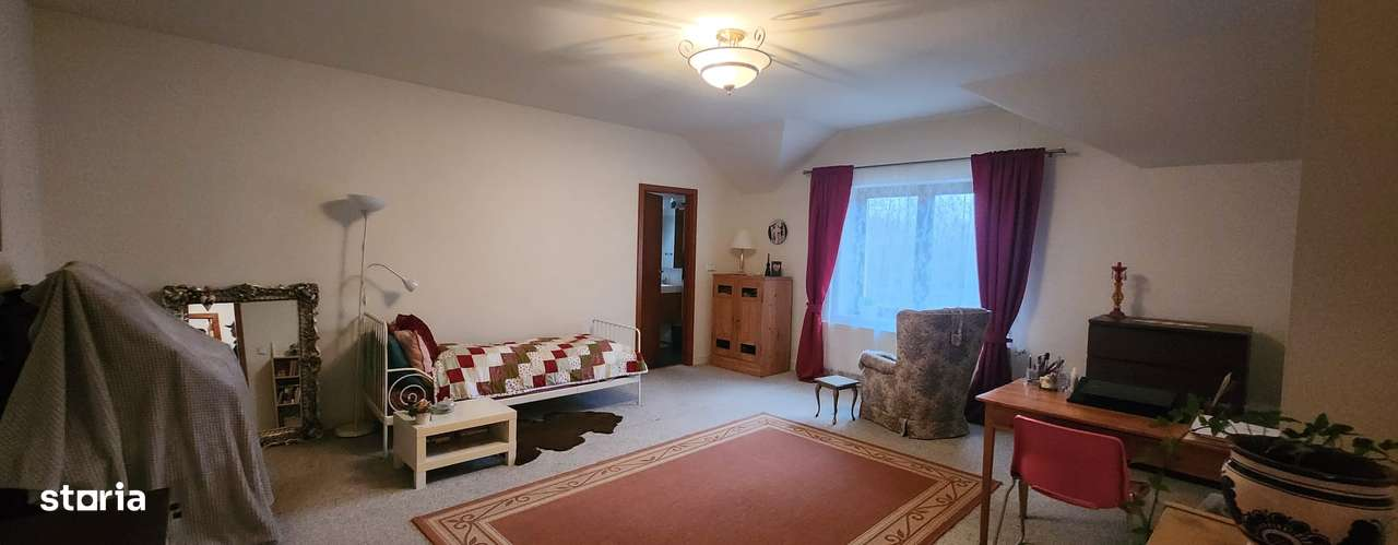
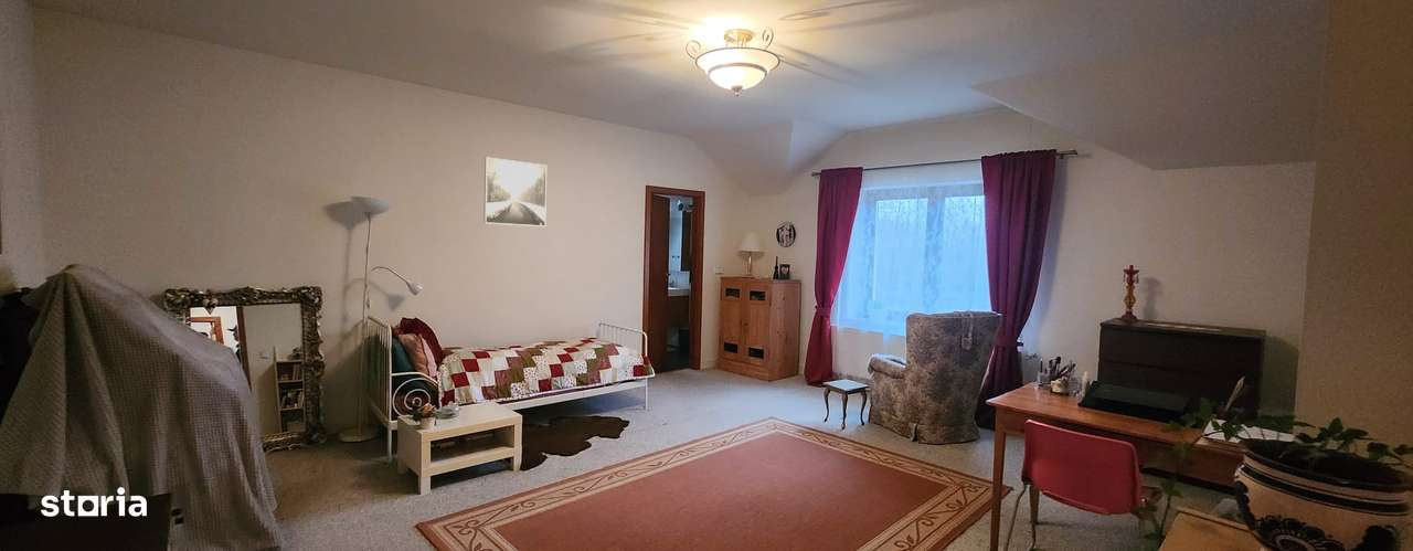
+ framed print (516, 193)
